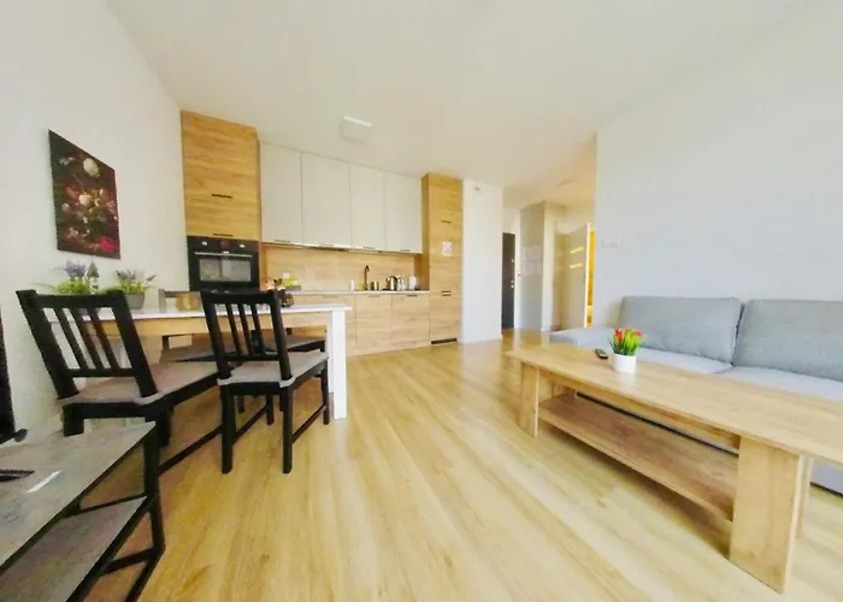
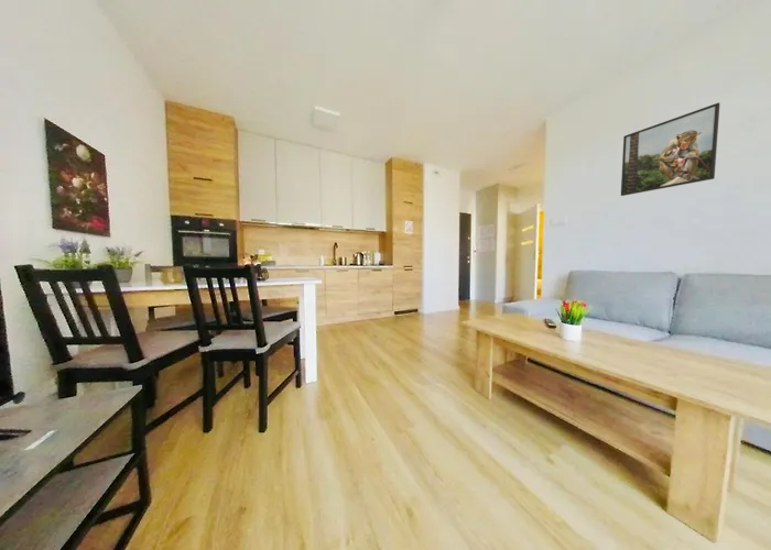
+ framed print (664, 155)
